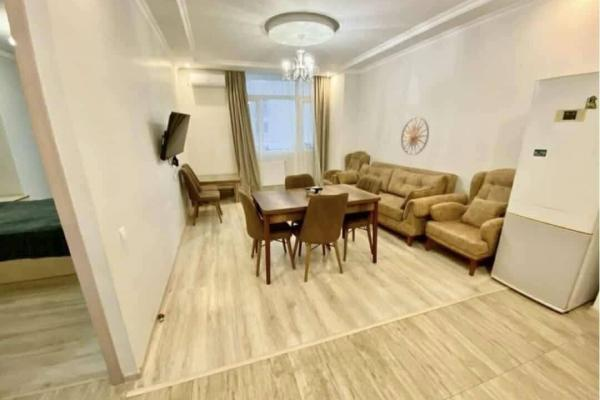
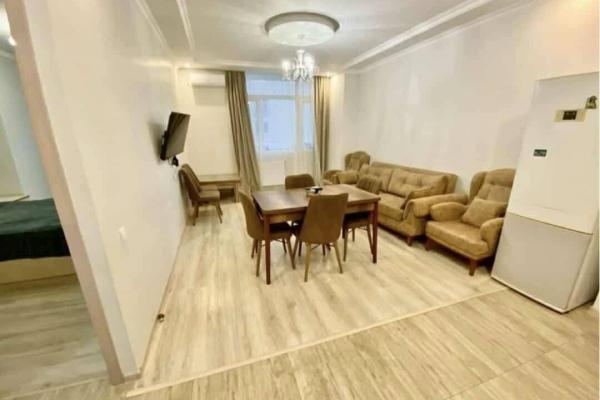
- wall art (414, 136)
